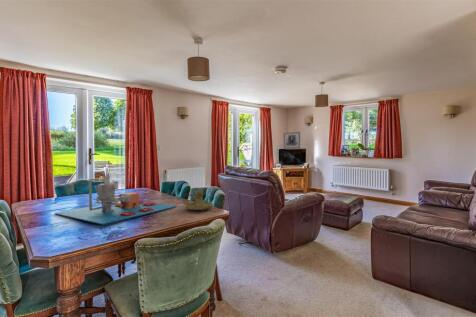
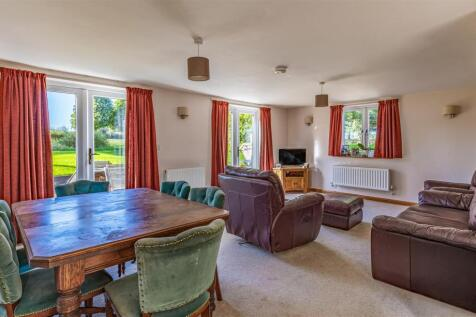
- board game (116, 189)
- wall art (291, 140)
- candle holder (196, 199)
